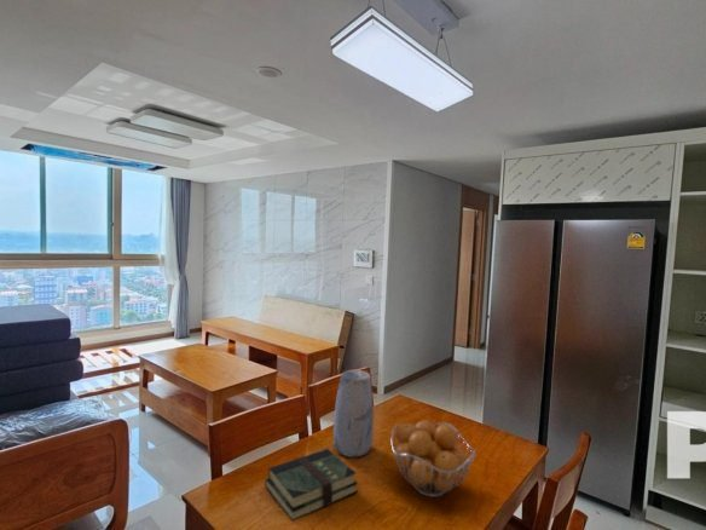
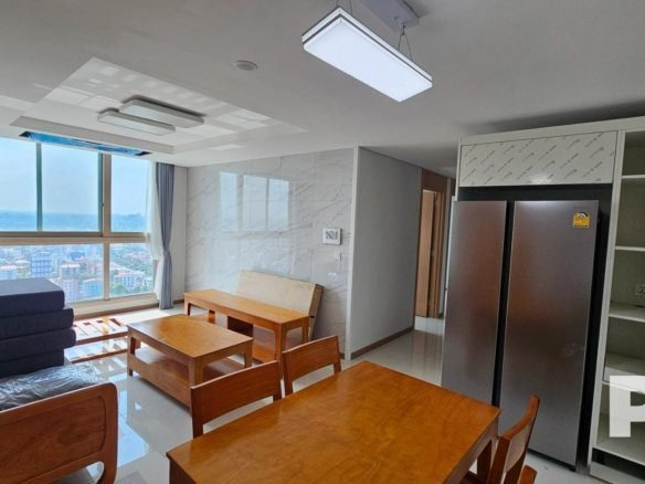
- vase (353, 411)
- book (311, 479)
- fruit basket (430, 456)
